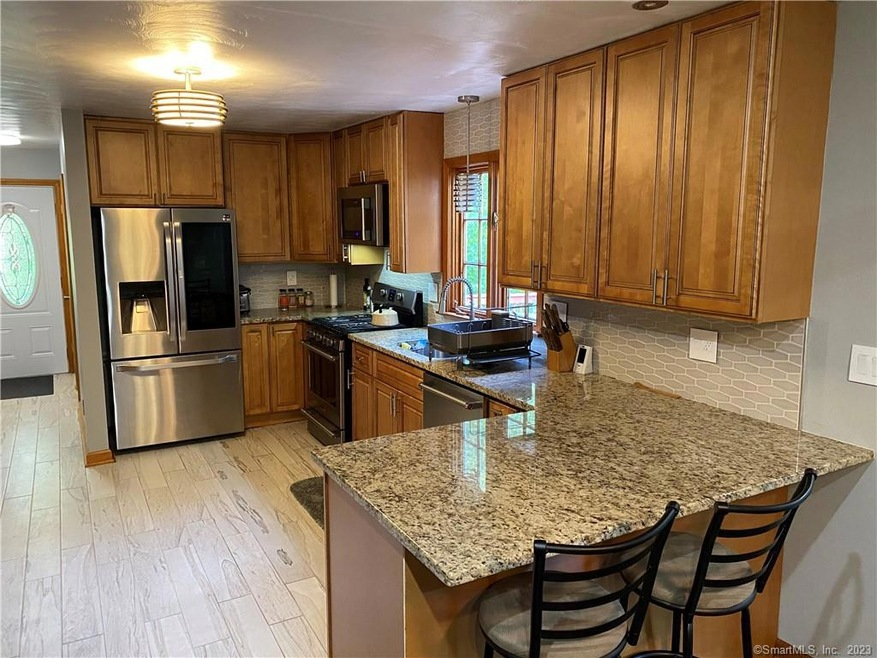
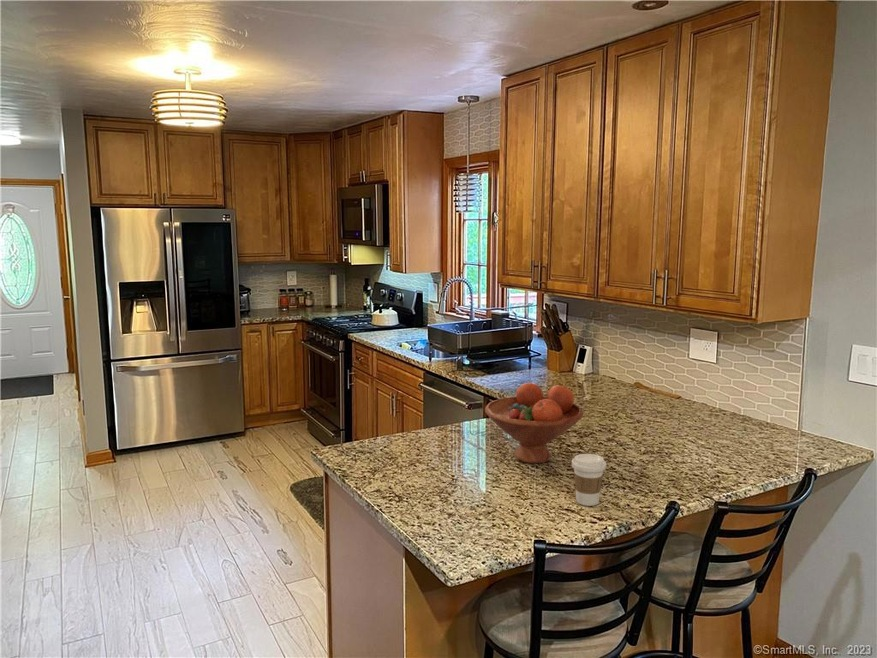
+ fruit bowl (533, 423)
+ coffee cup (588, 479)
